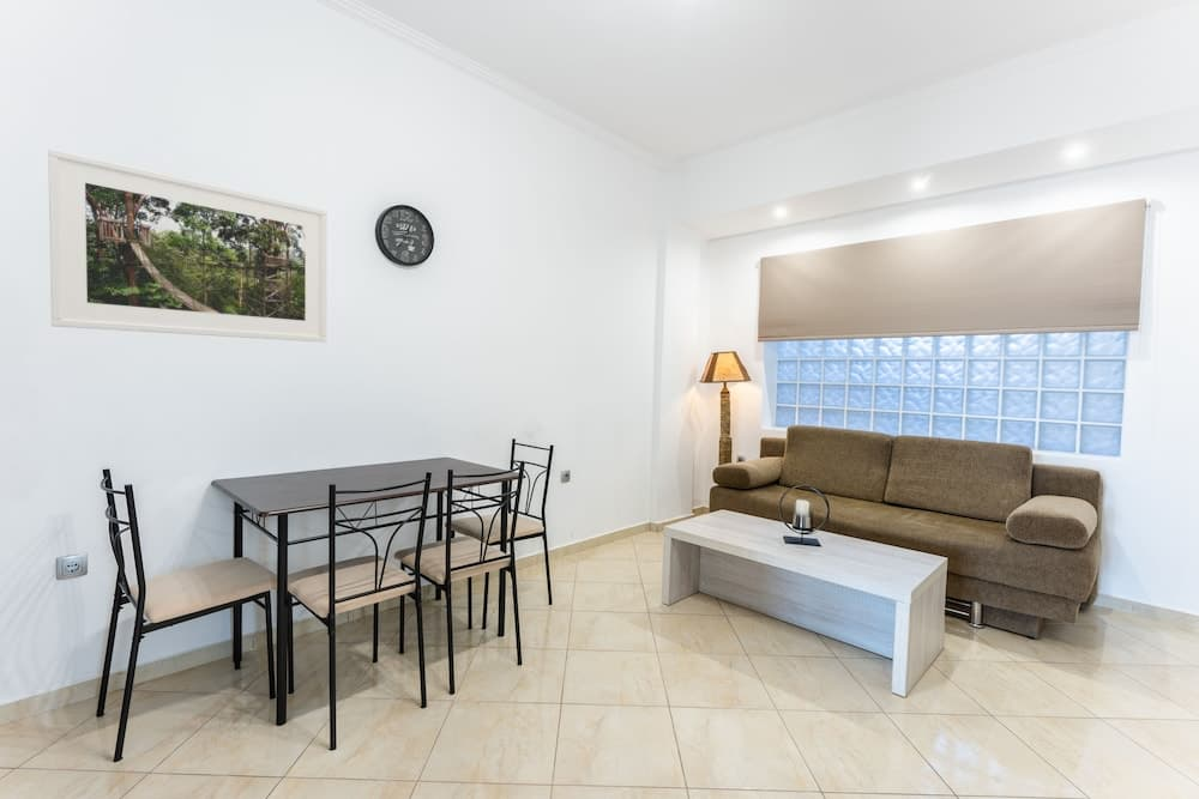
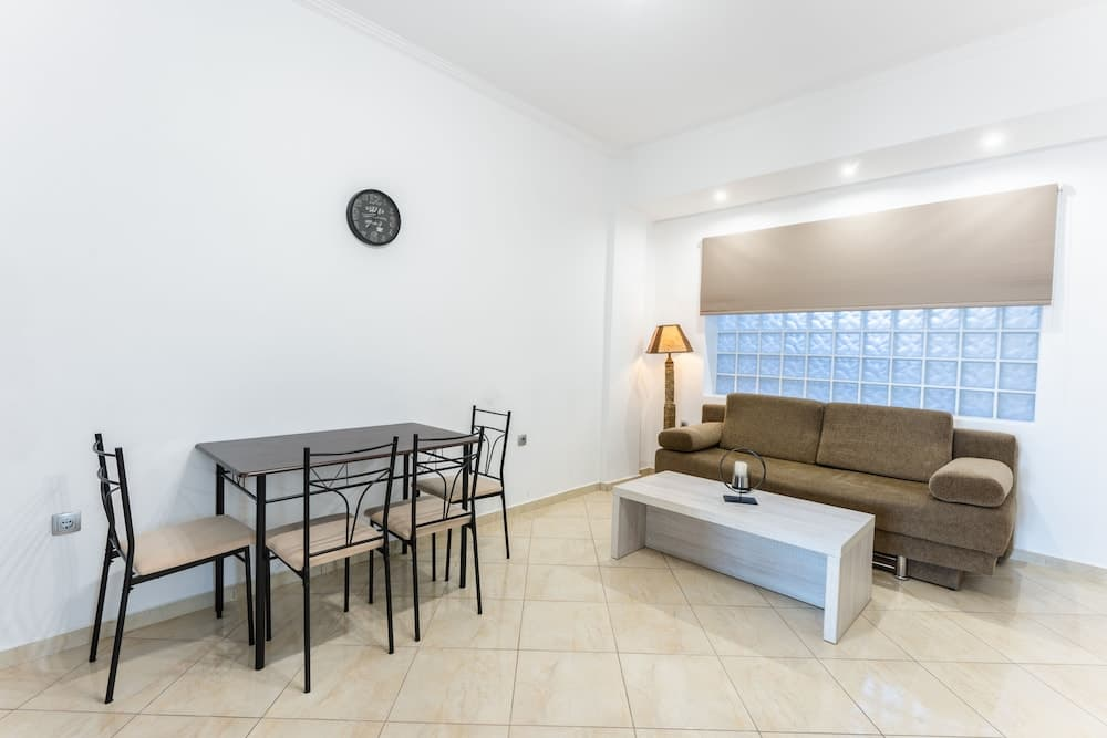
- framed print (207, 260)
